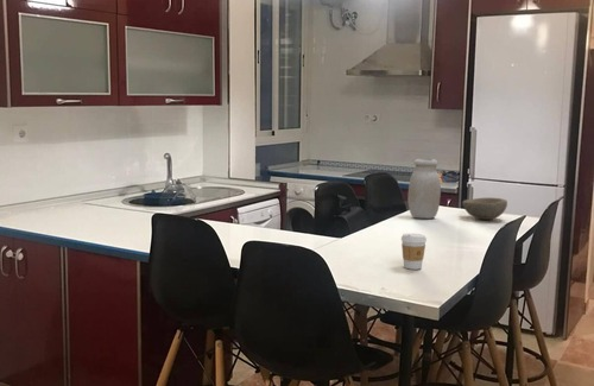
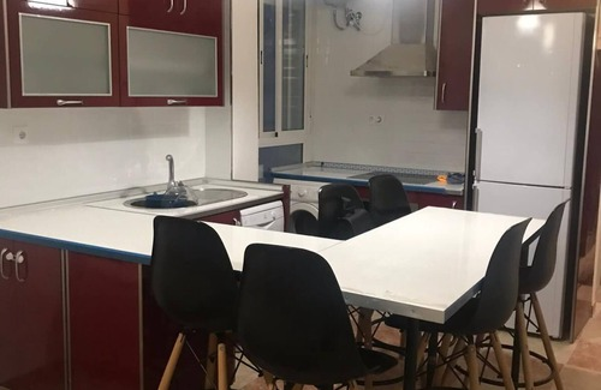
- coffee cup (413, 251)
- bowl (484, 208)
- jar (424, 188)
